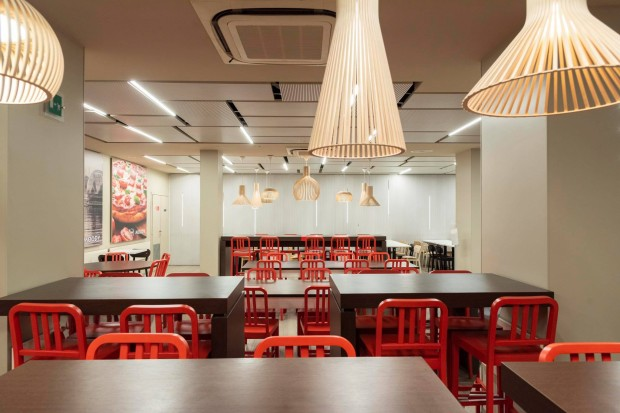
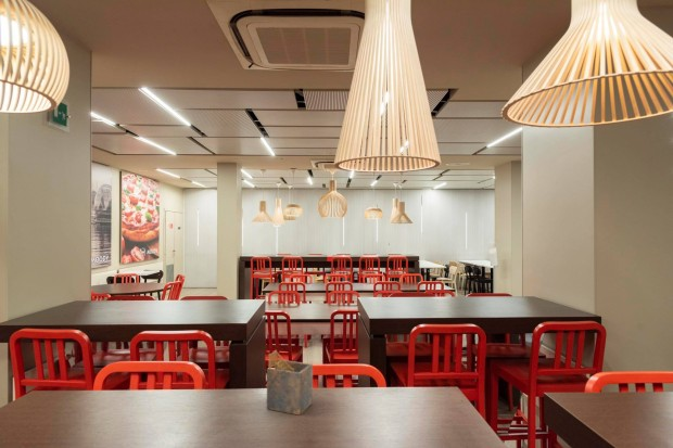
+ napkin holder (289, 379)
